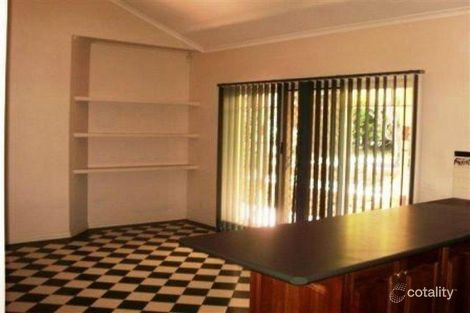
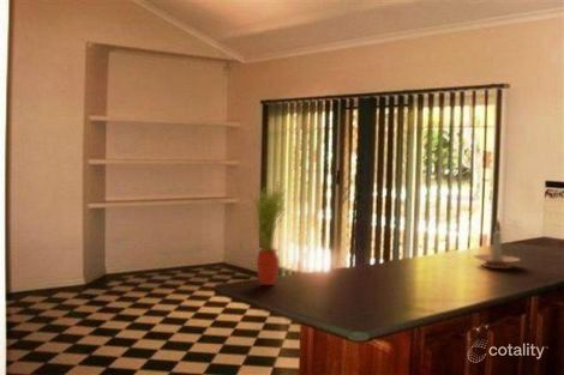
+ potted plant (268, 231)
+ candle holder (497, 242)
